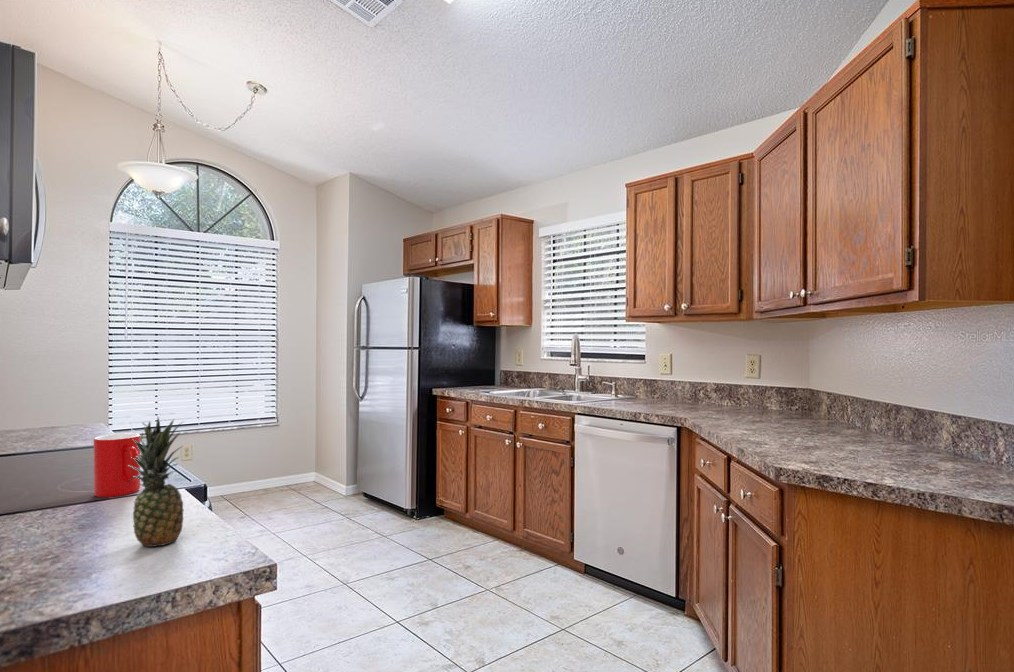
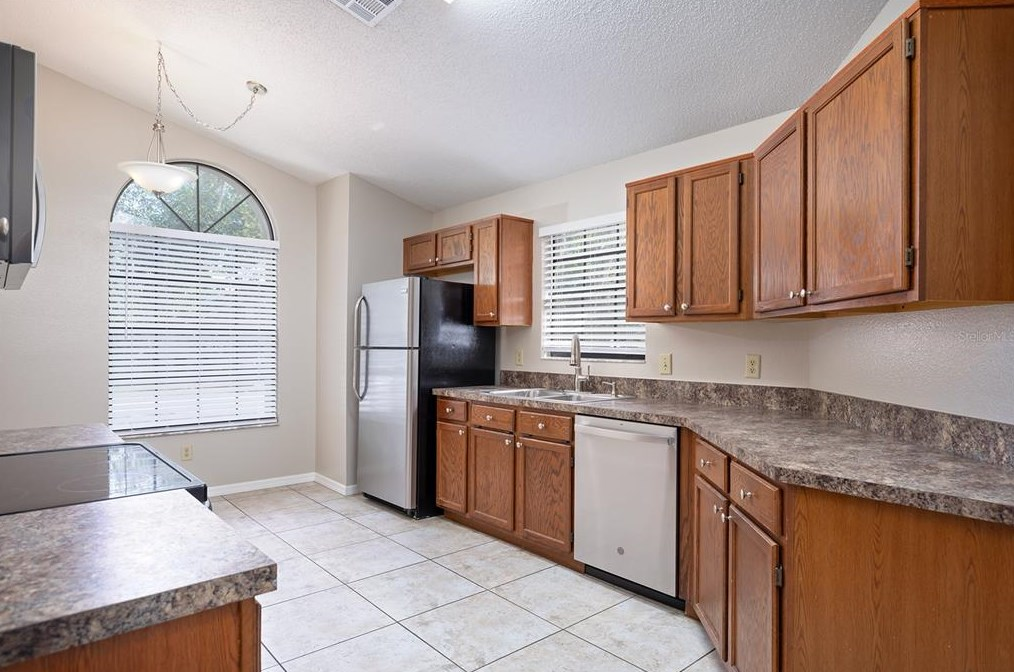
- fruit (157, 479)
- cup (118, 465)
